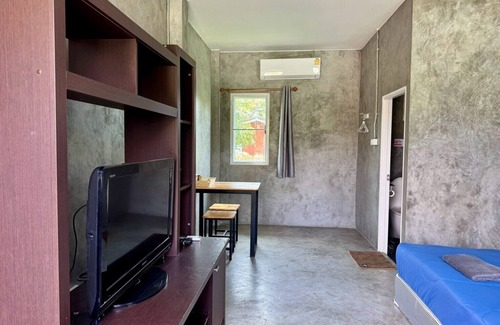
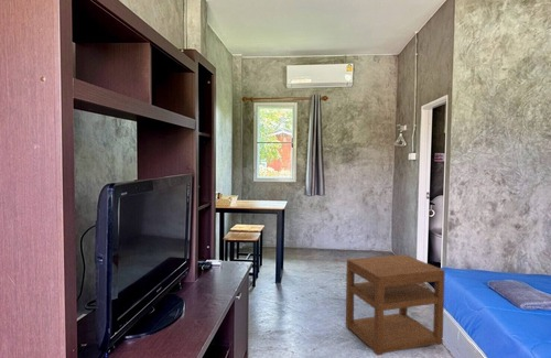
+ nightstand (392, 300)
